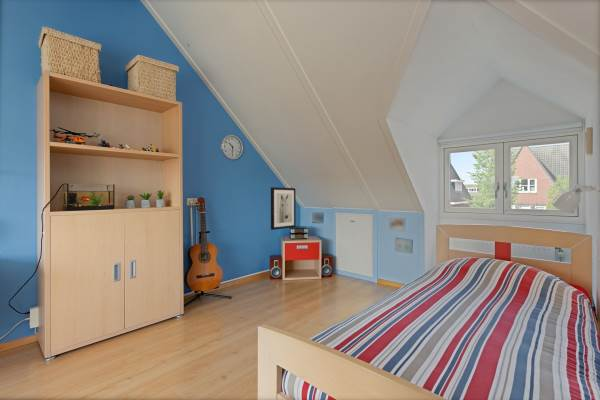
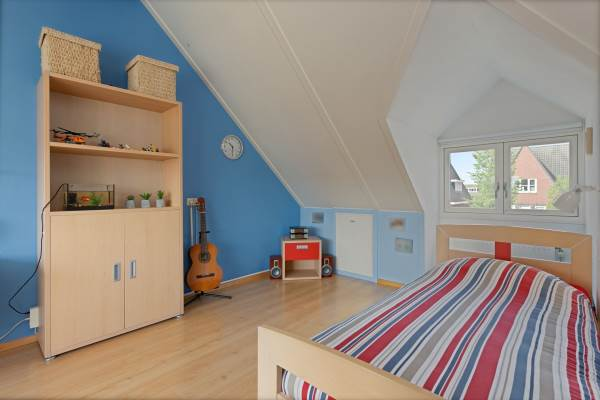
- wall art (283, 208)
